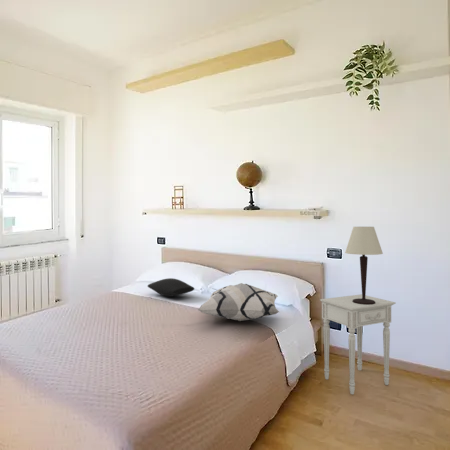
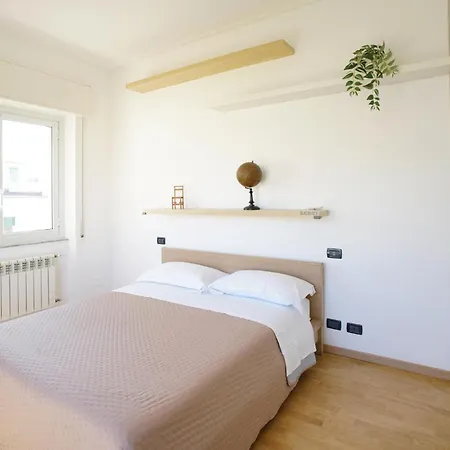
- table lamp (363, 264)
- decorative pillow (241, 302)
- nightstand (357, 341)
- cushion (170, 287)
